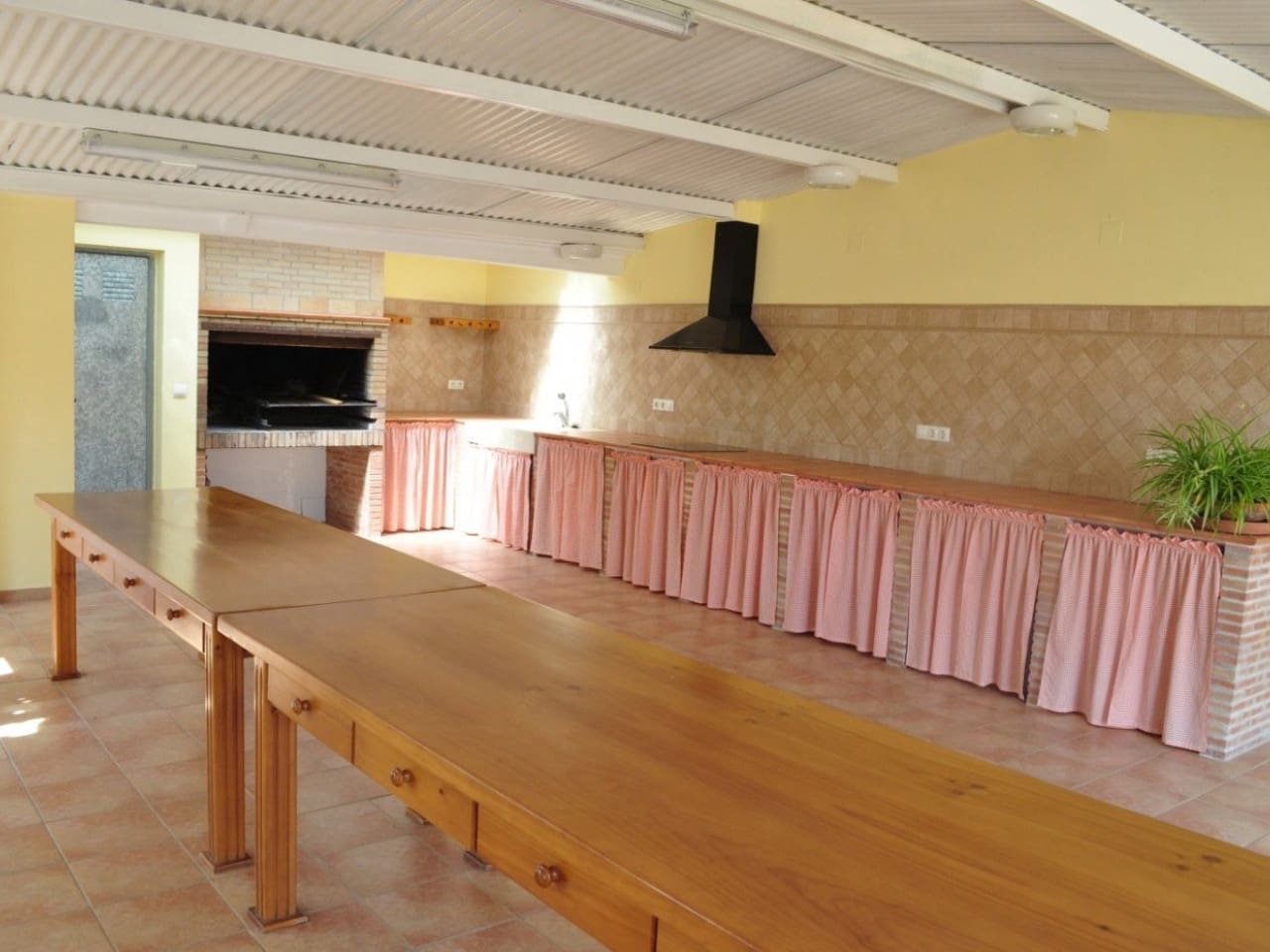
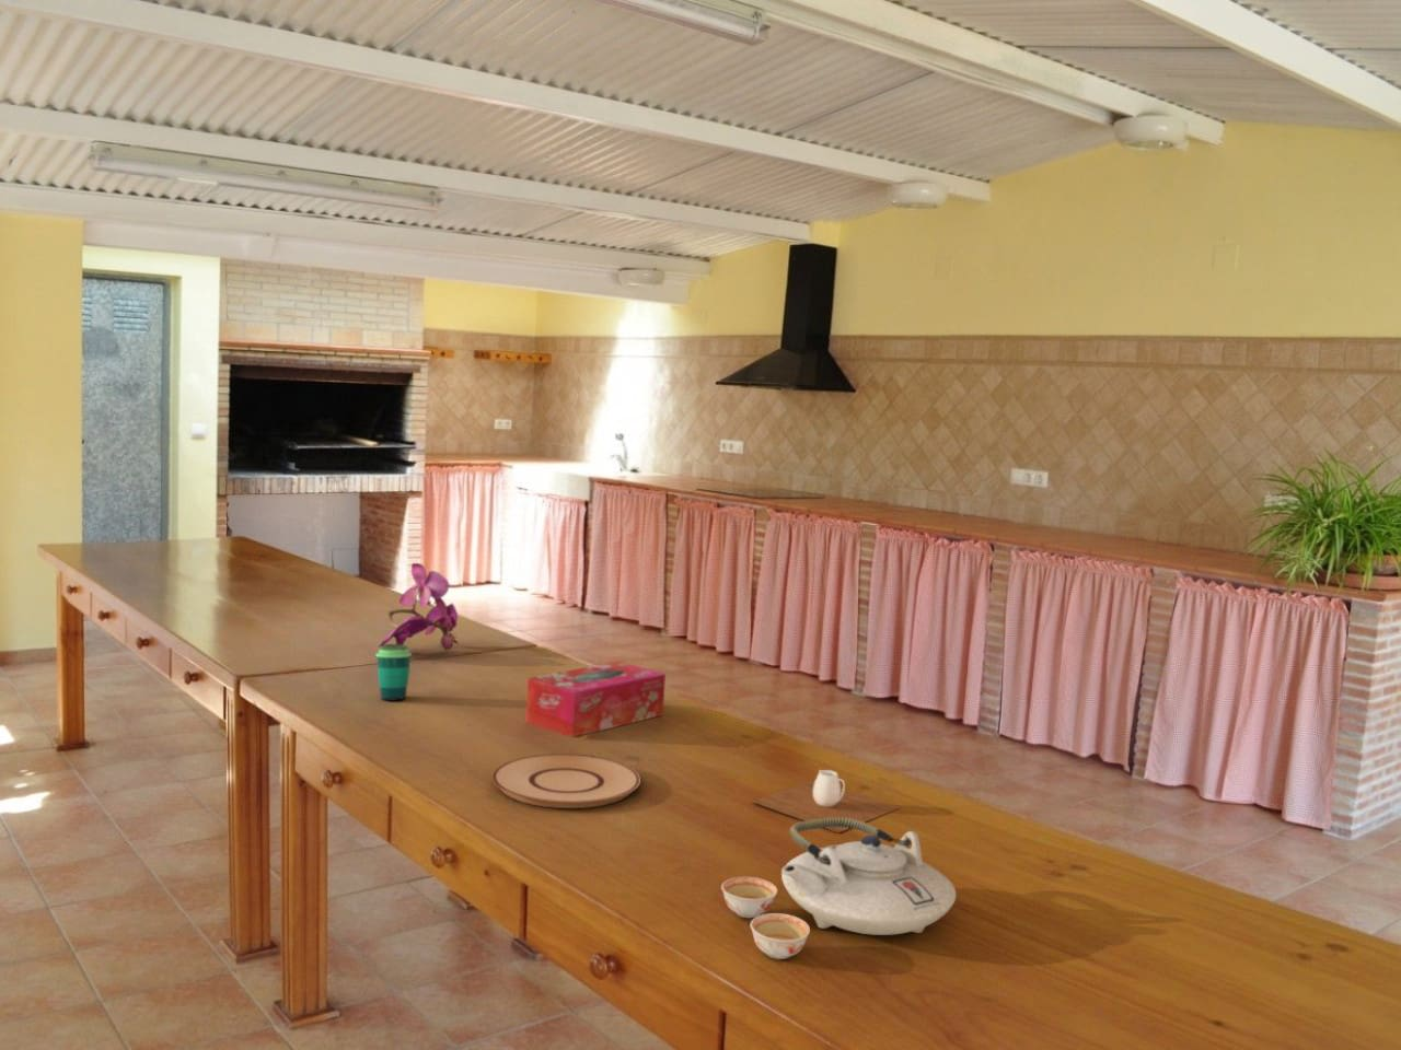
+ pitcher (826, 789)
+ teapot (841, 881)
+ plate (566, 780)
+ tissue box (597, 697)
+ cup (393, 672)
+ flower (421, 606)
